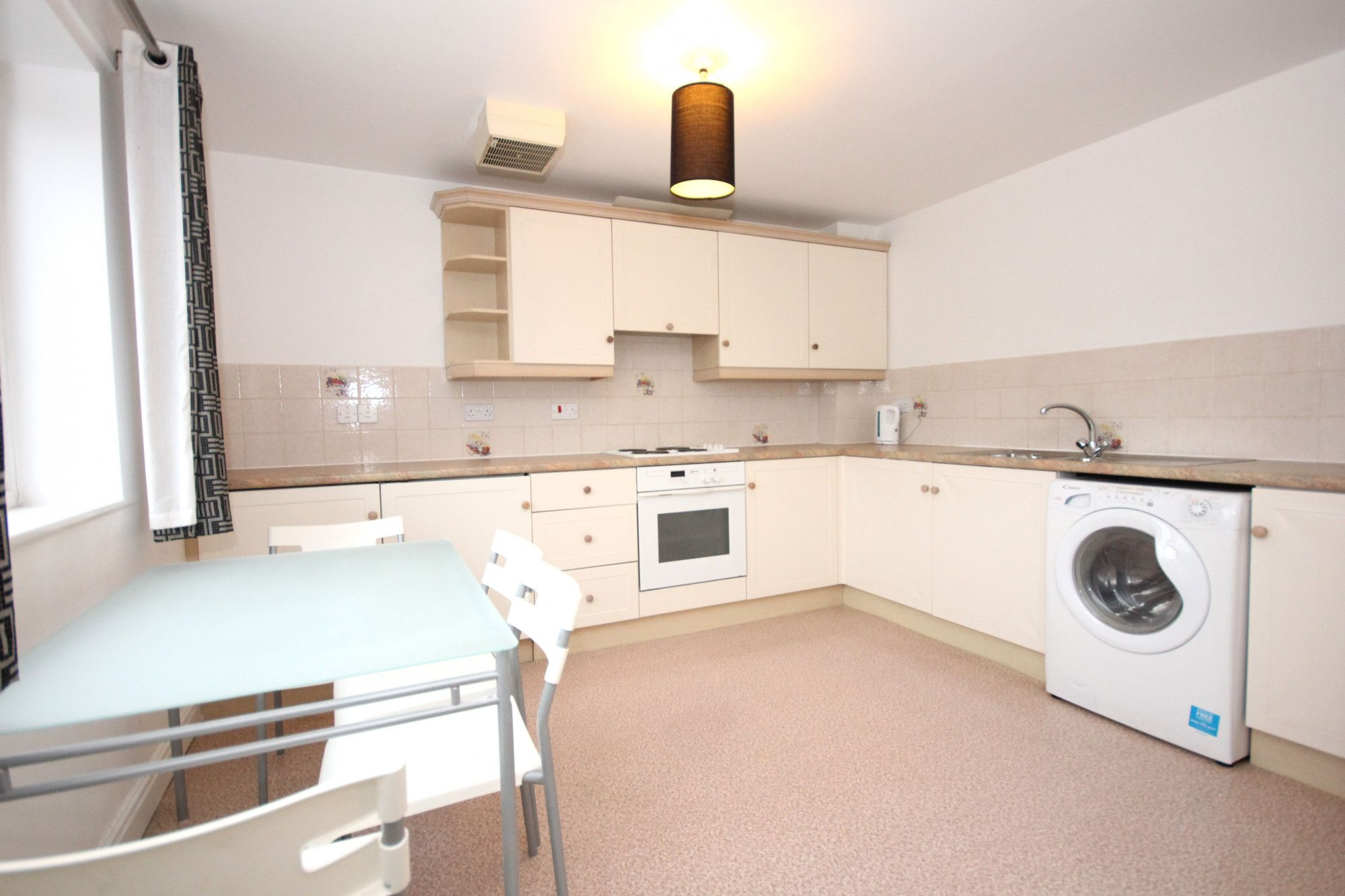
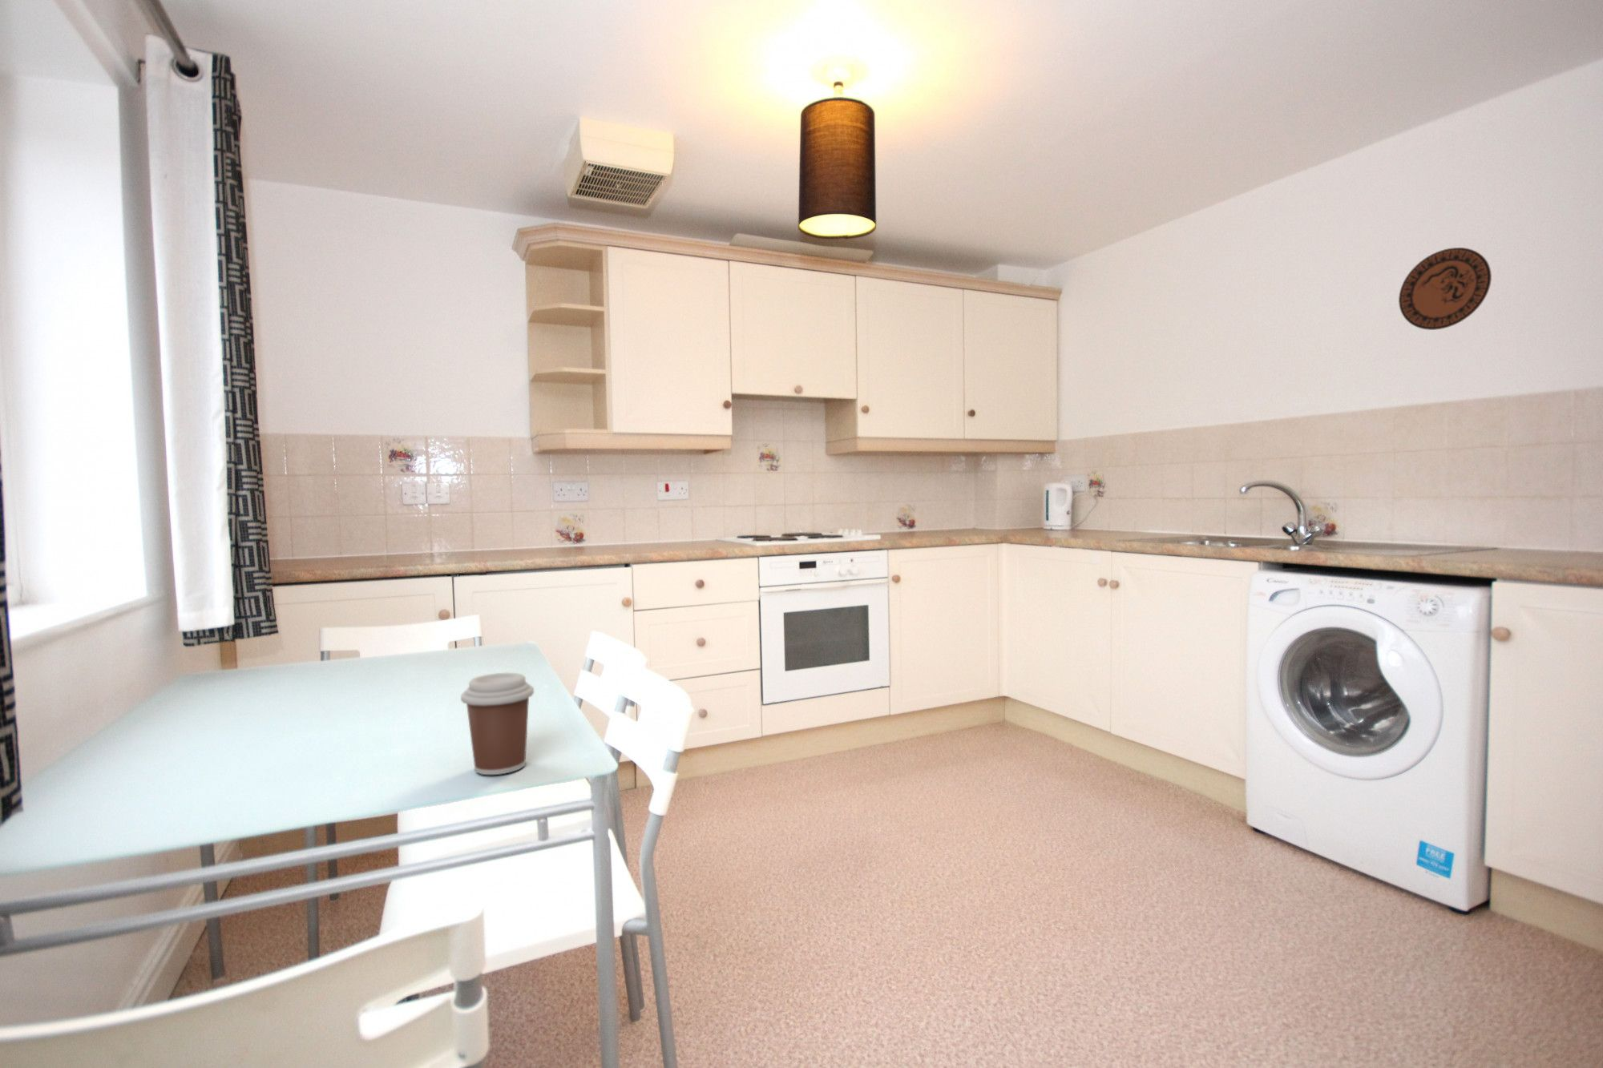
+ decorative plate (1443, 290)
+ coffee cup (498, 722)
